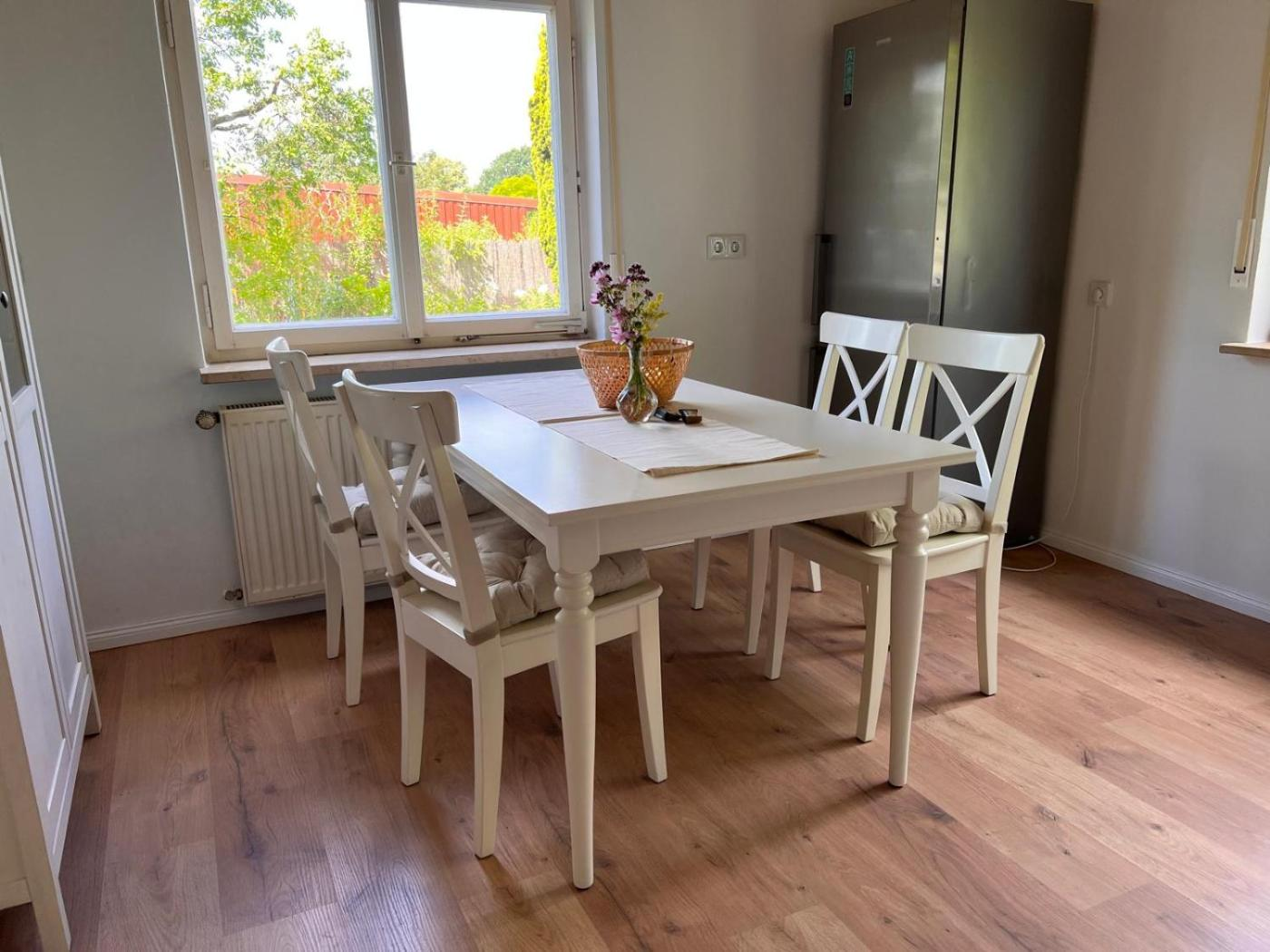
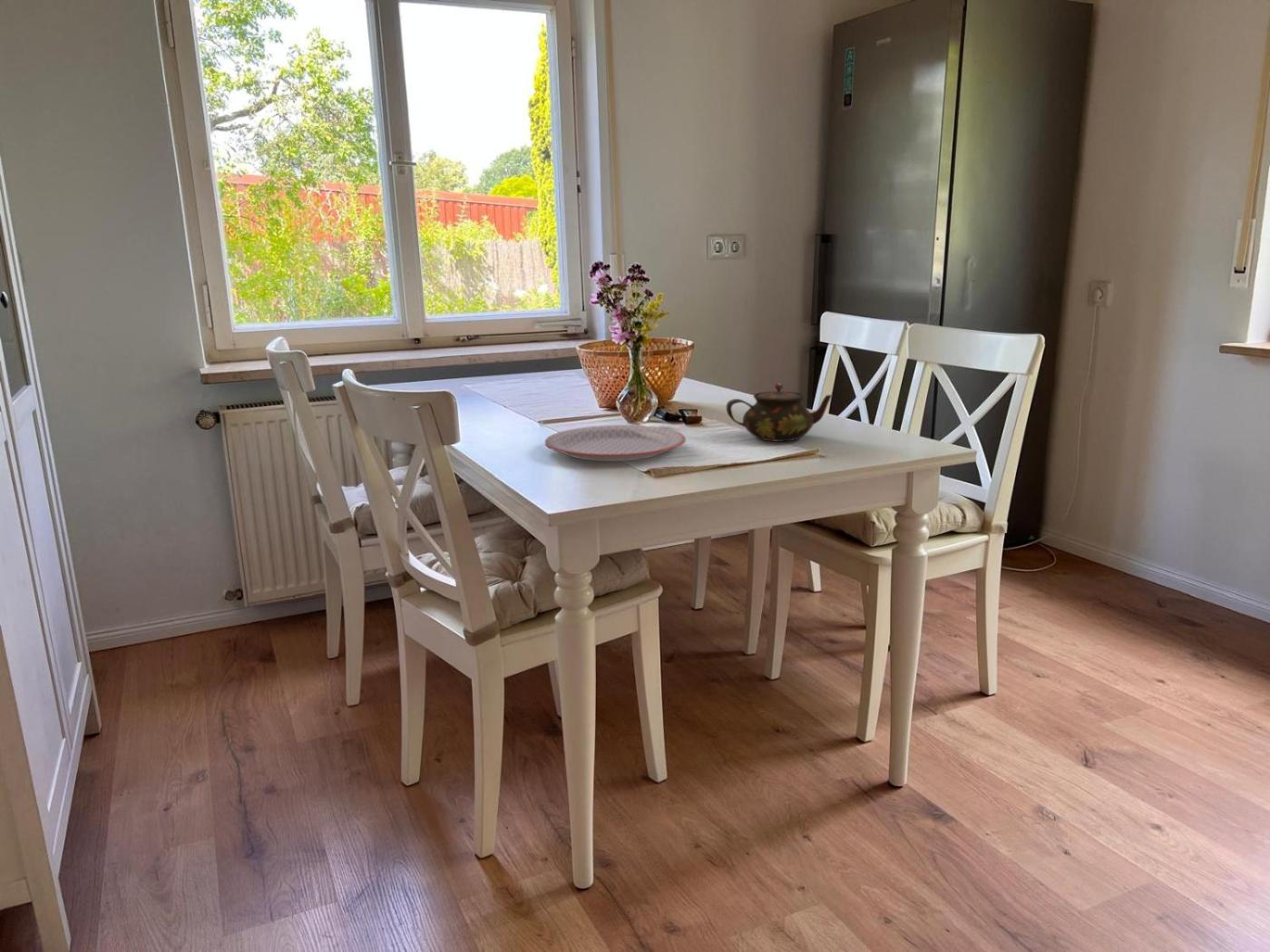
+ plate (615, 443)
+ teapot (779, 410)
